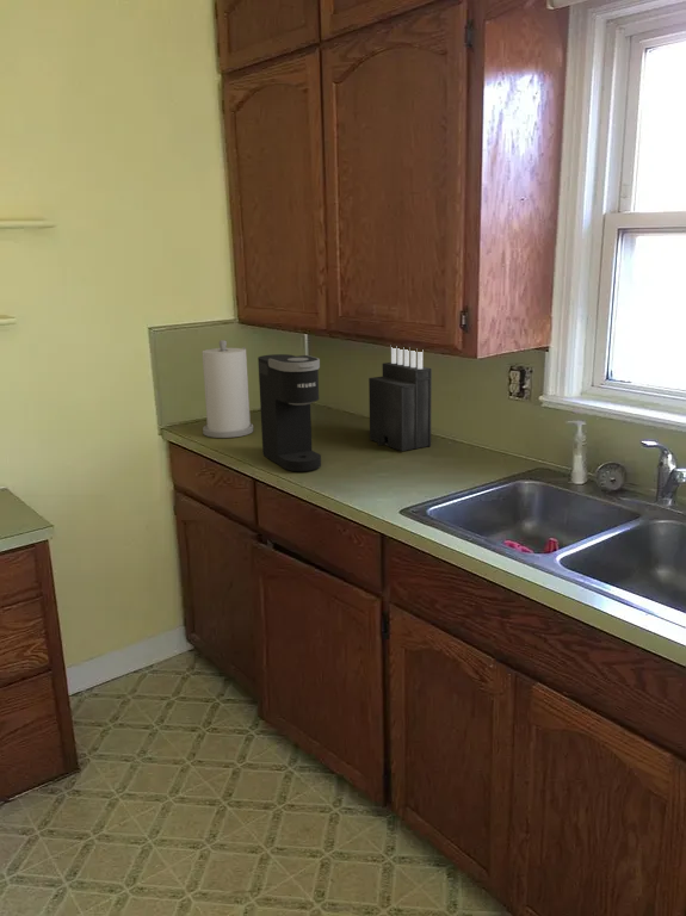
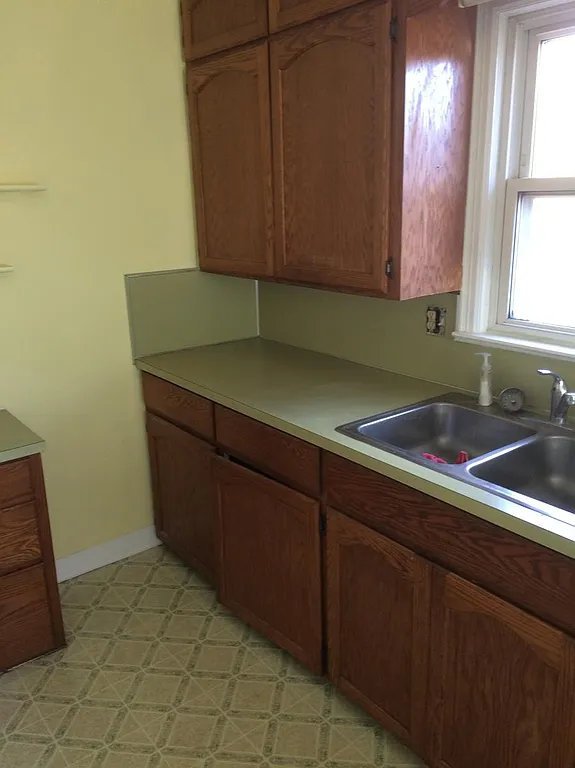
- knife block (396, 385)
- paper towel (225, 386)
- coffee maker (289, 409)
